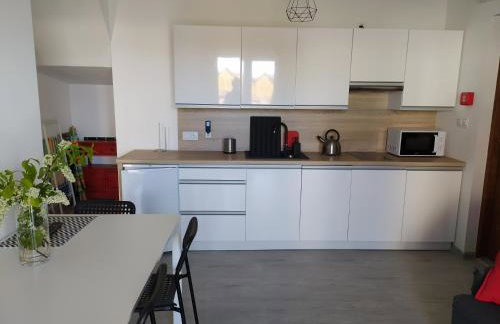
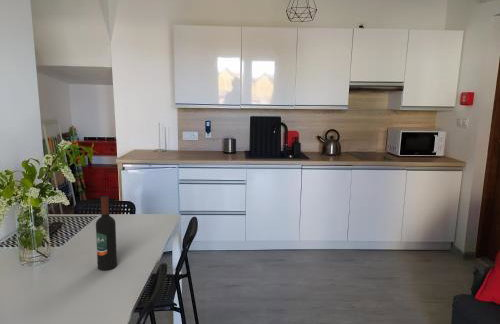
+ wine bottle (106, 232)
